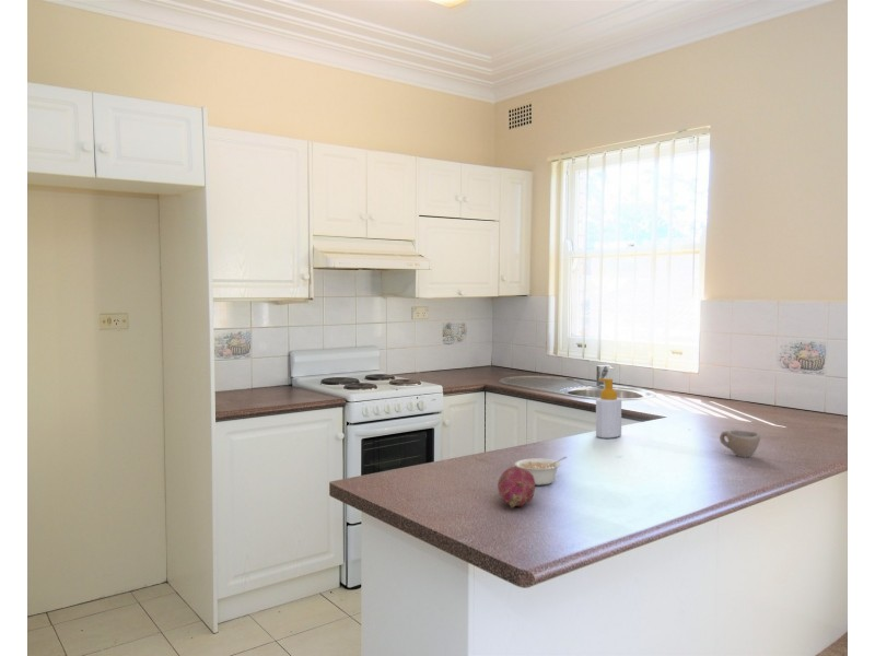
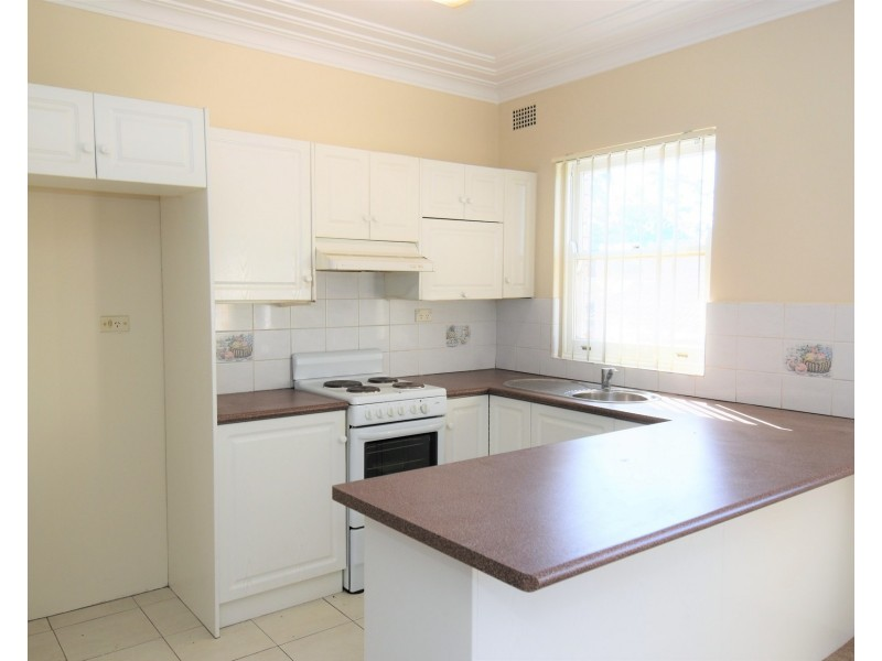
- cup (738, 444)
- legume (538, 470)
- fruit (515, 484)
- soap bottle (608, 407)
